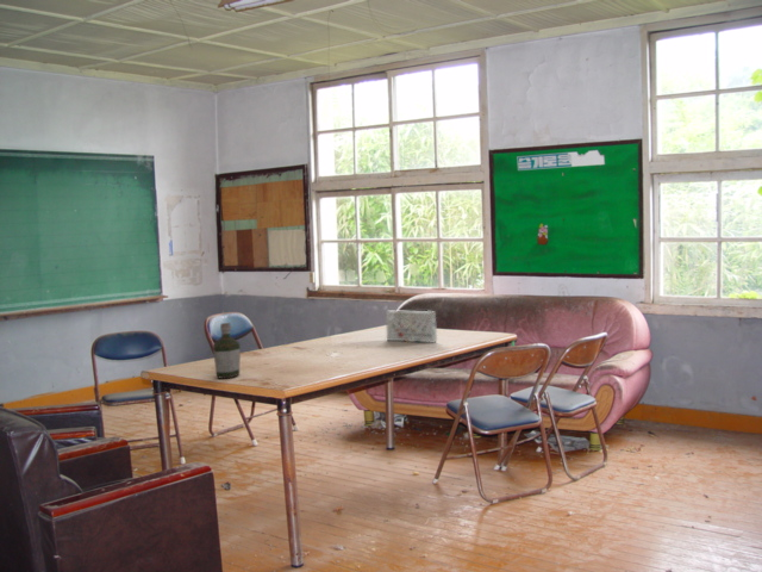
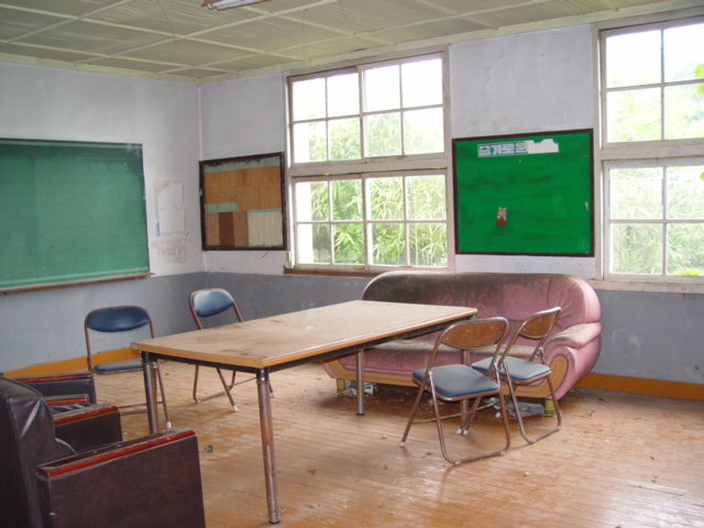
- board game (411, 325)
- bottle (226, 349)
